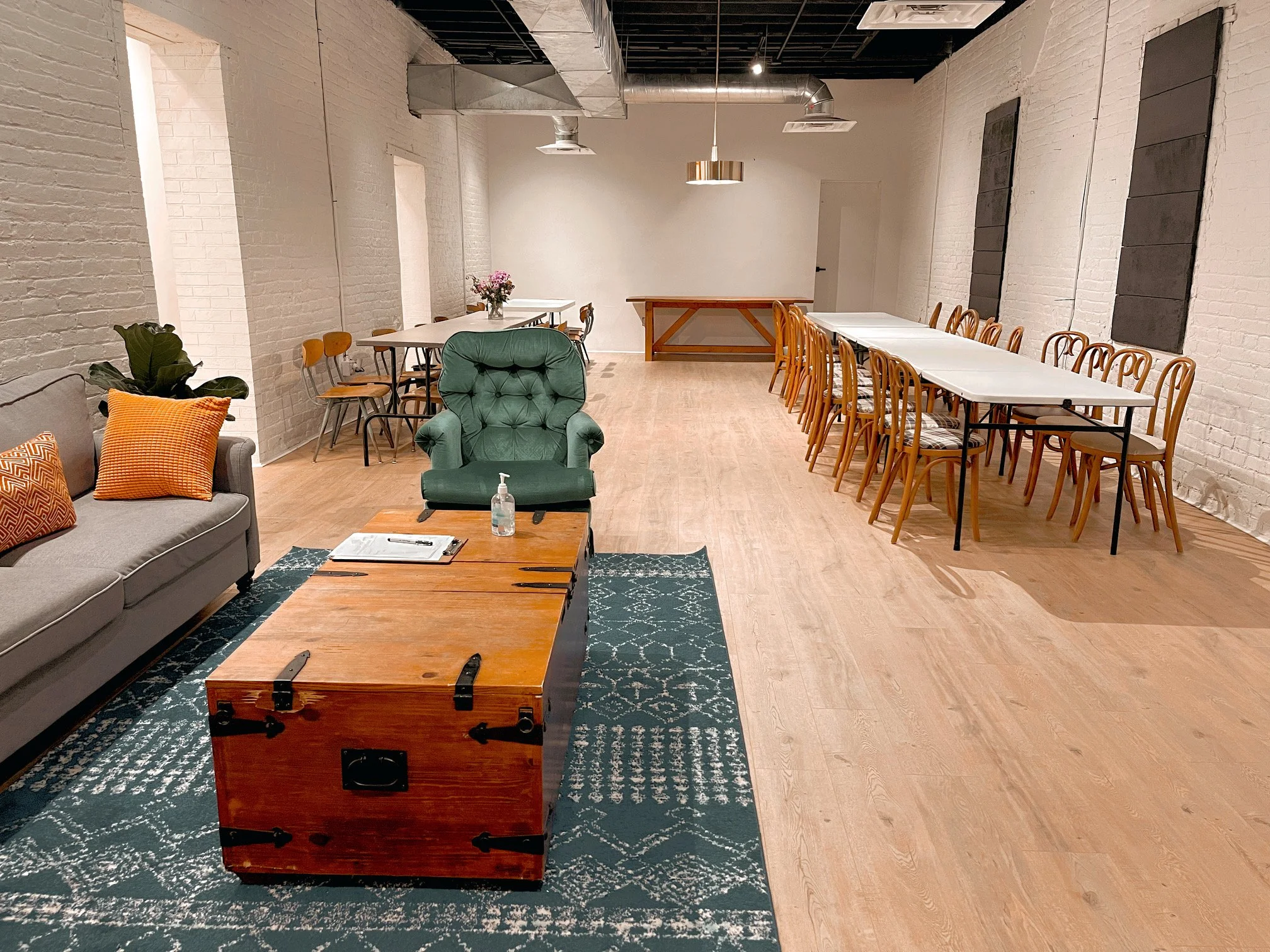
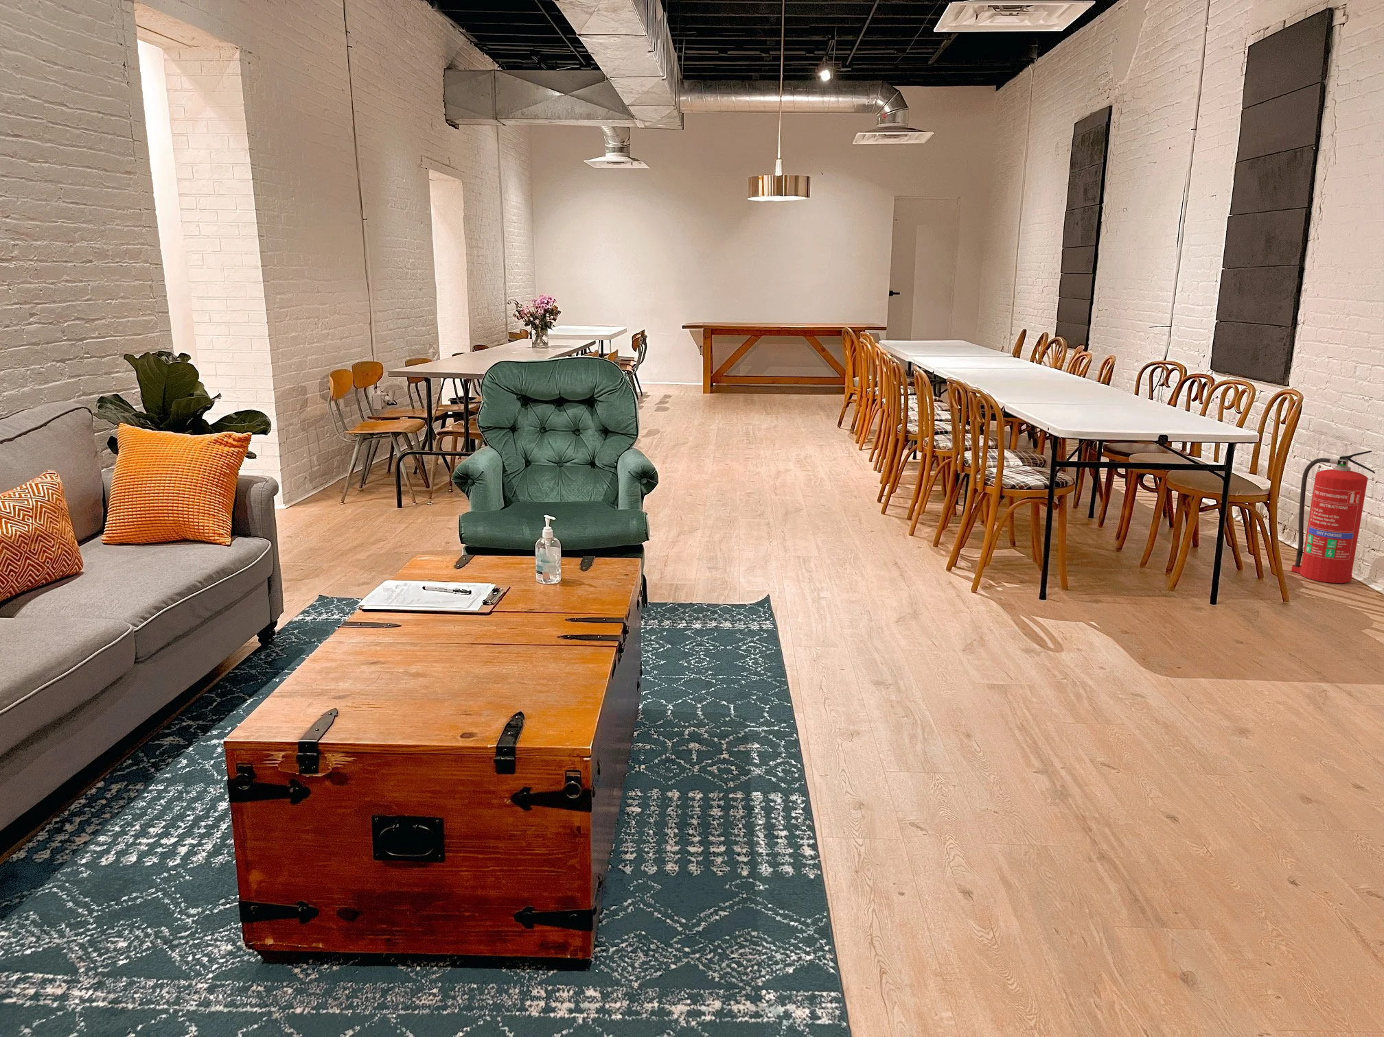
+ fire extinguisher (1333, 513)
